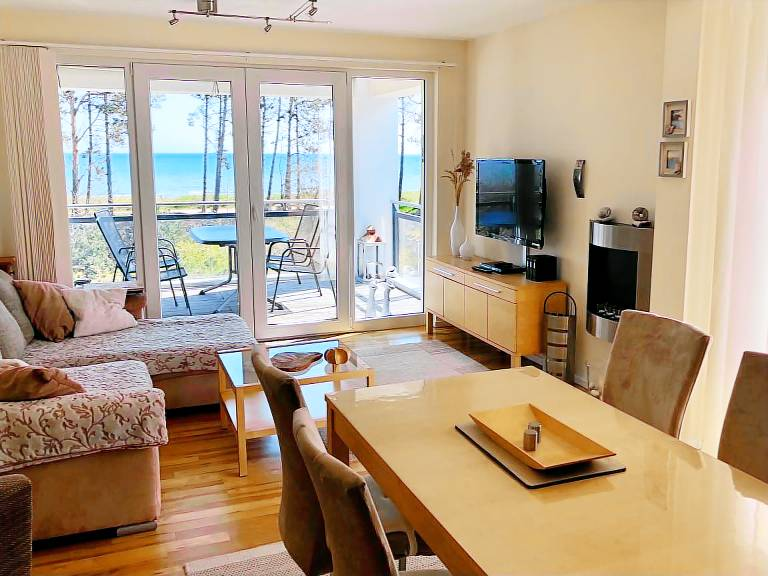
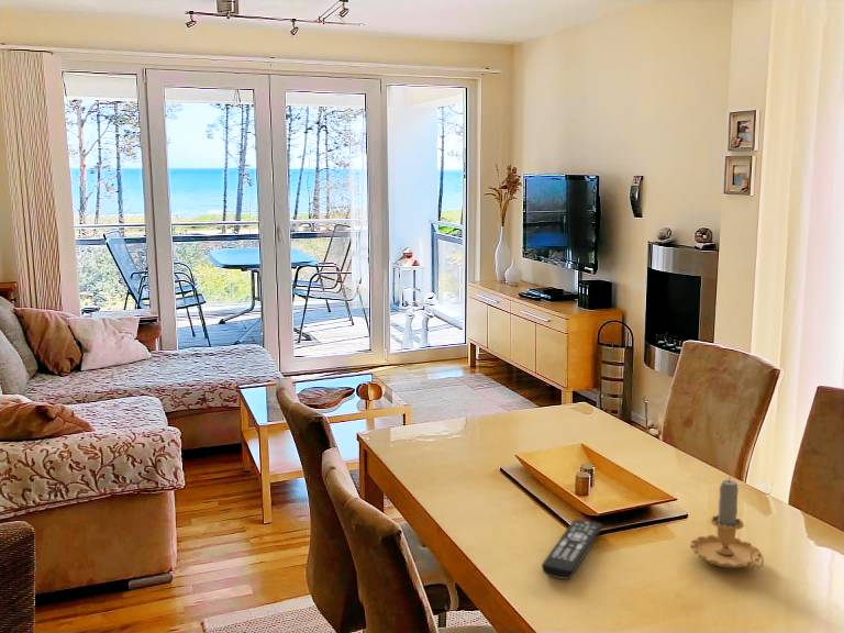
+ candle (732, 522)
+ remote control (573, 547)
